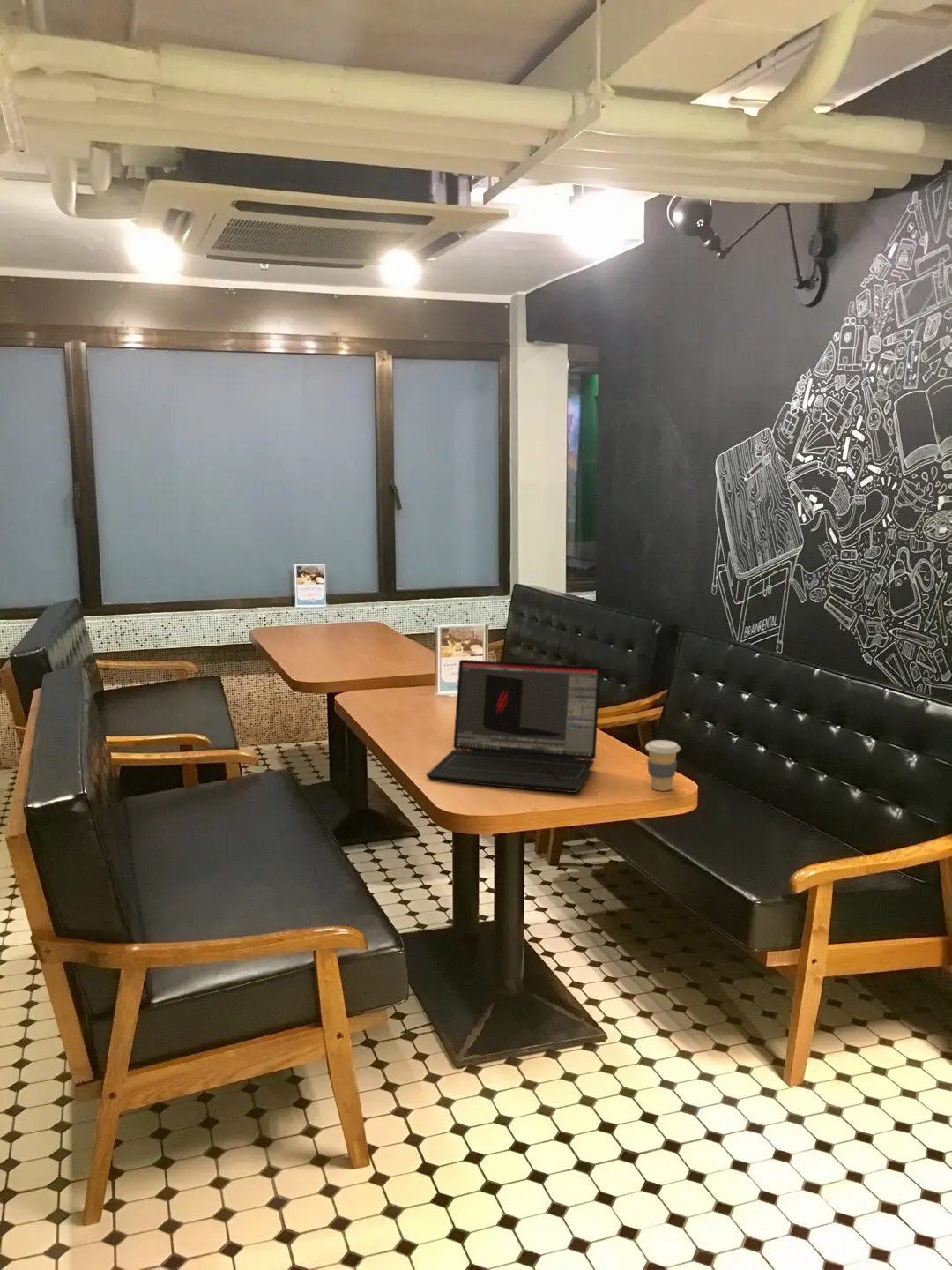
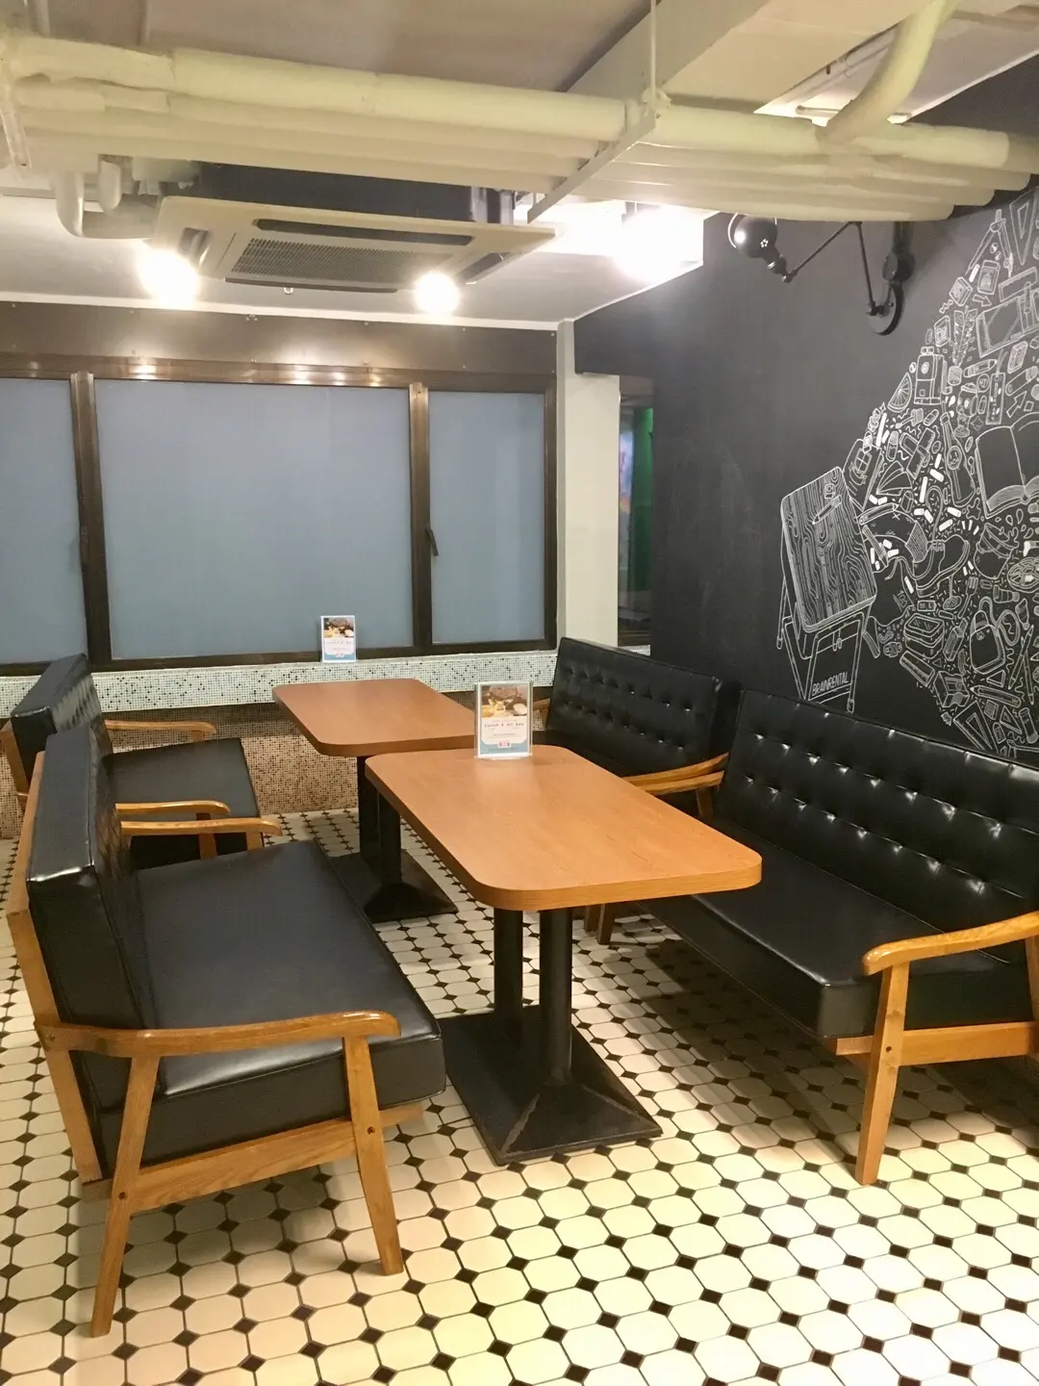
- coffee cup (662, 766)
- laptop (515, 722)
